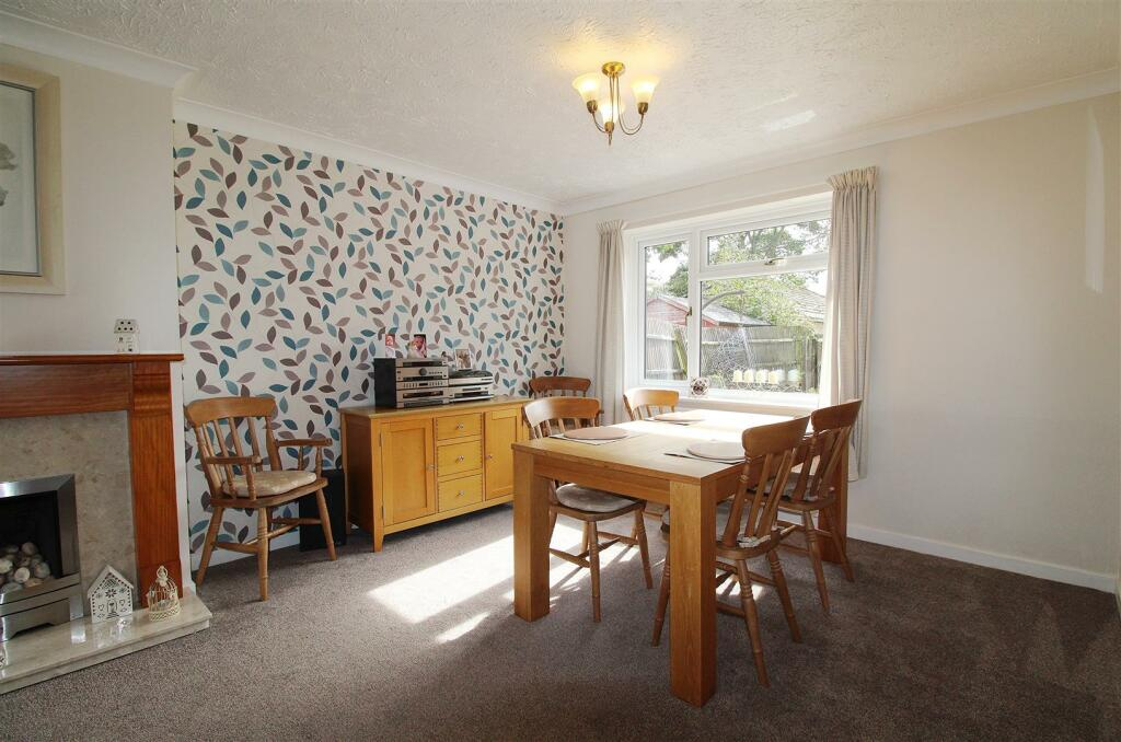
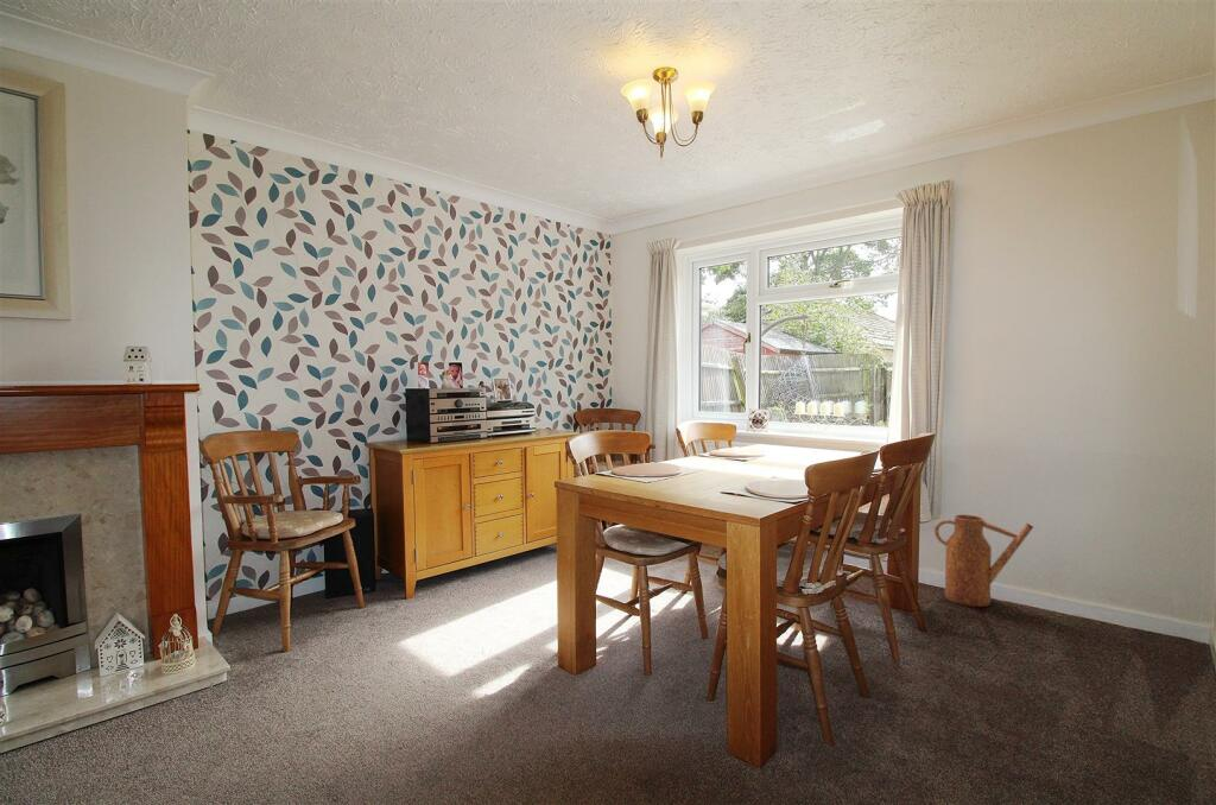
+ watering can (980, 559)
